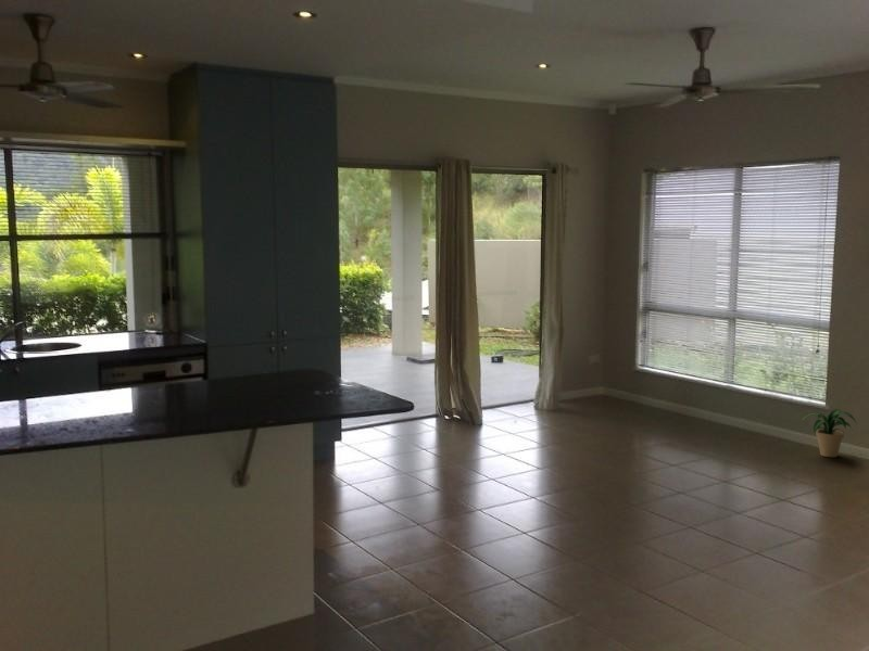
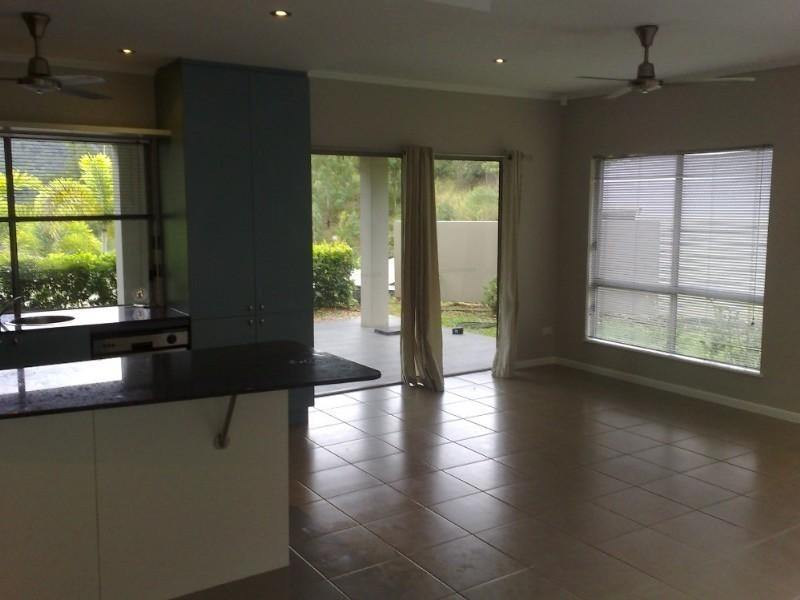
- potted plant (830, 433)
